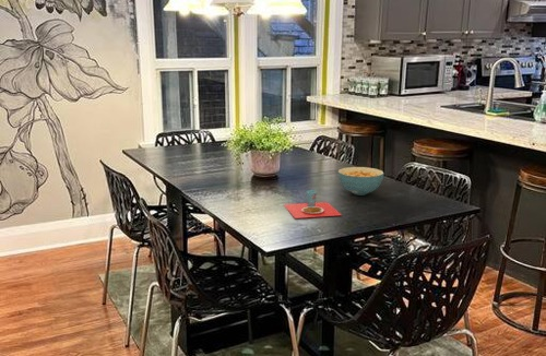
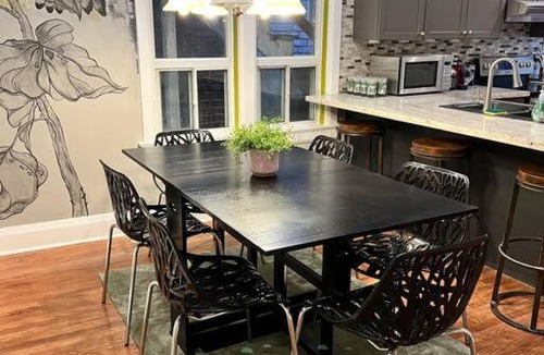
- placemat (311, 202)
- cereal bowl (359, 182)
